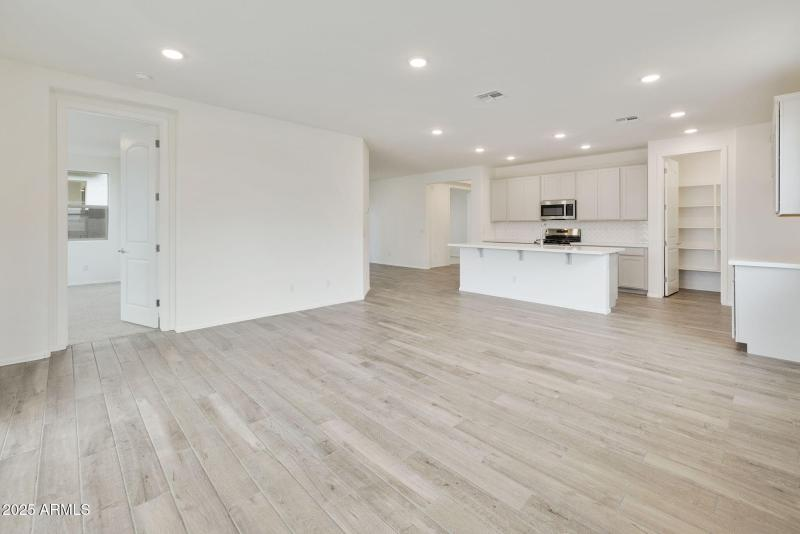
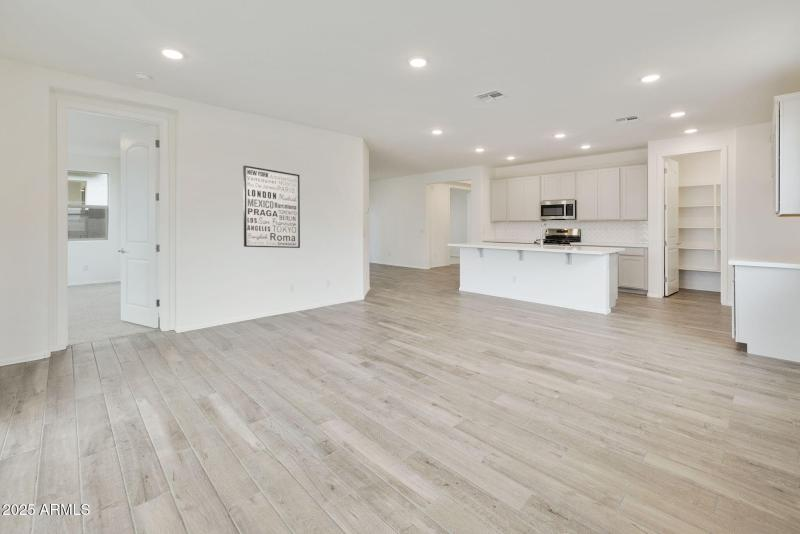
+ wall art (272, 209)
